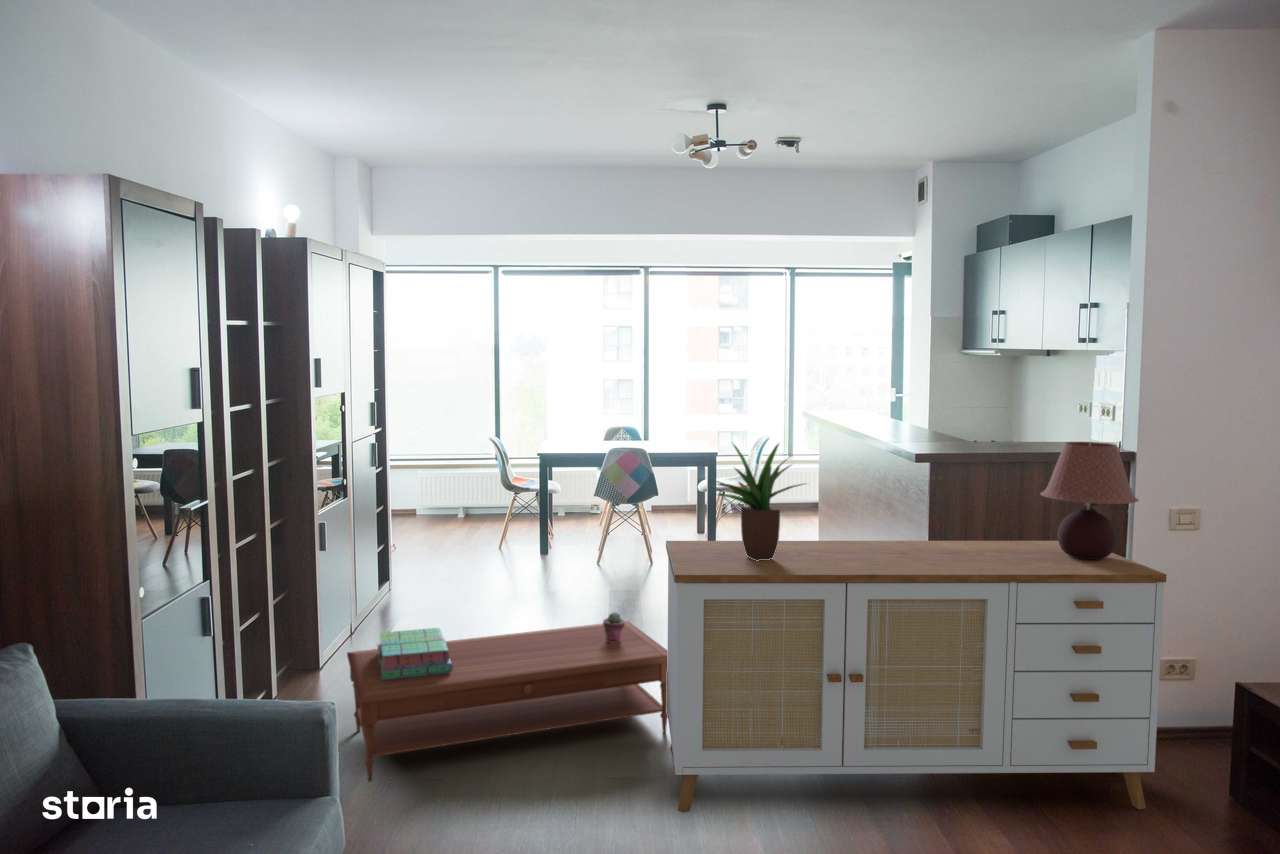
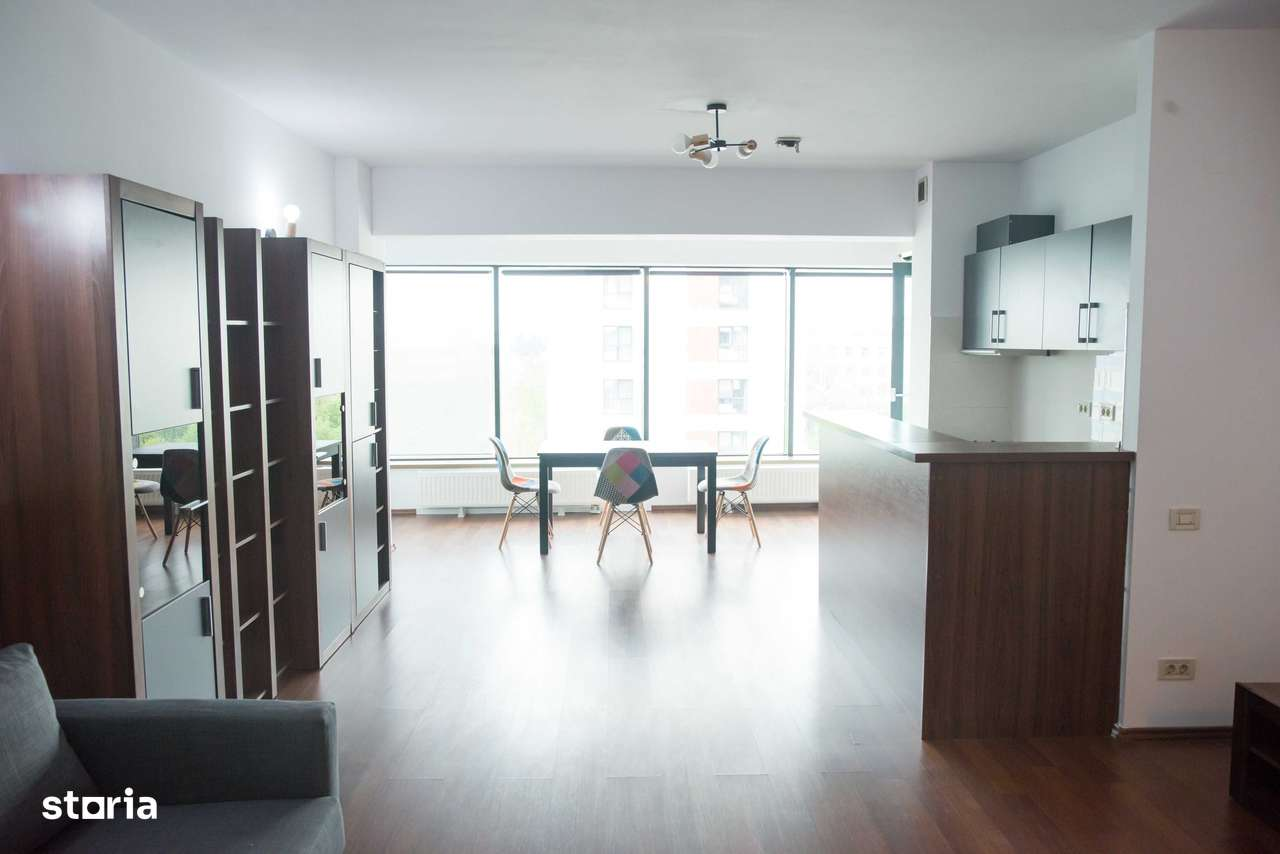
- sideboard (894, 668)
- potted succulent (613, 626)
- stack of books (413, 651)
- table lamp (1088, 500)
- coffee table (511, 693)
- potted plant (751, 500)
